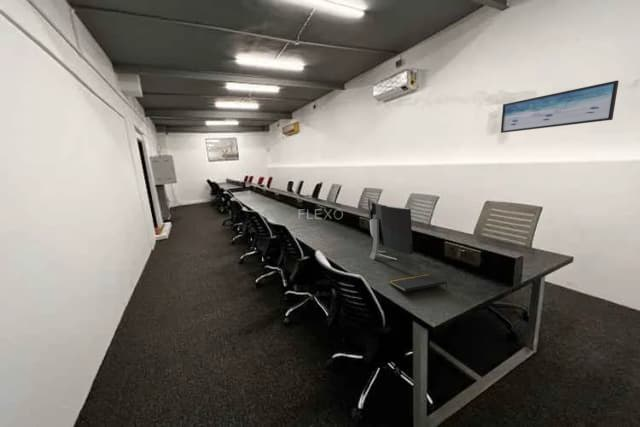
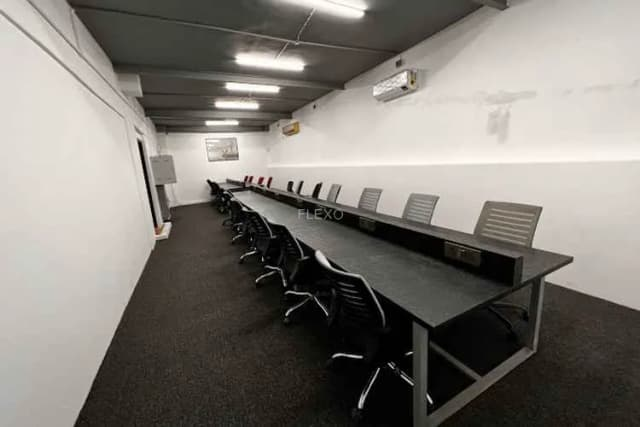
- notepad (416, 282)
- wall art (550, 111)
- monitor (381, 230)
